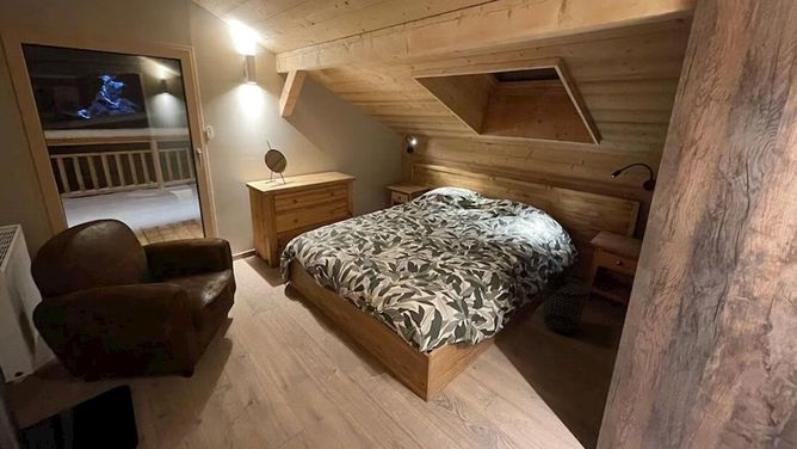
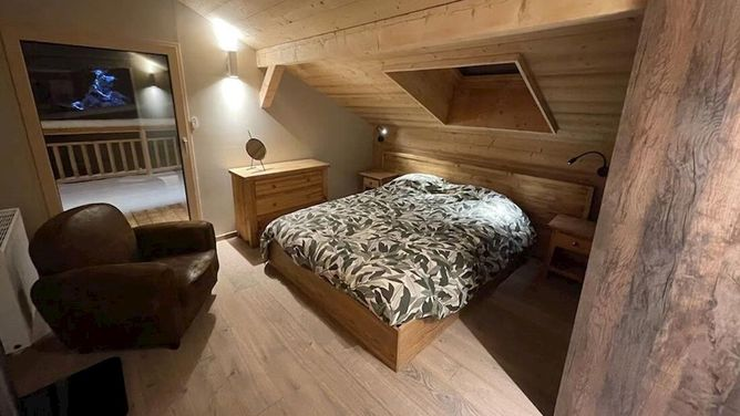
- wastebasket (562, 306)
